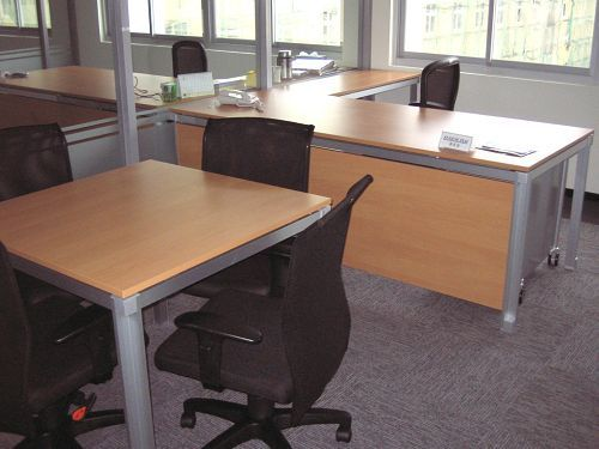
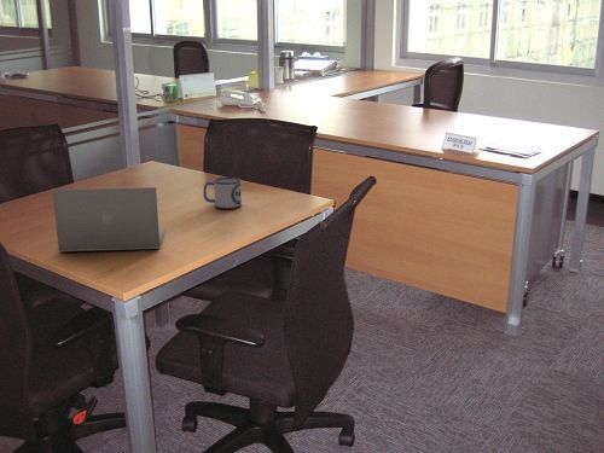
+ laptop (112, 210)
+ mug (222, 192)
